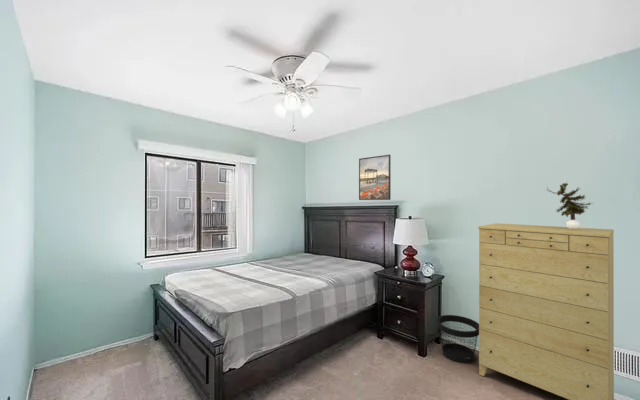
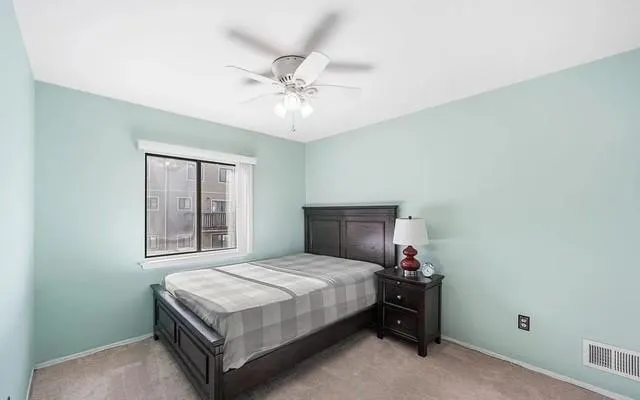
- dresser (541, 307)
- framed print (374, 178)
- potted plant (567, 204)
- wastebasket (458, 339)
